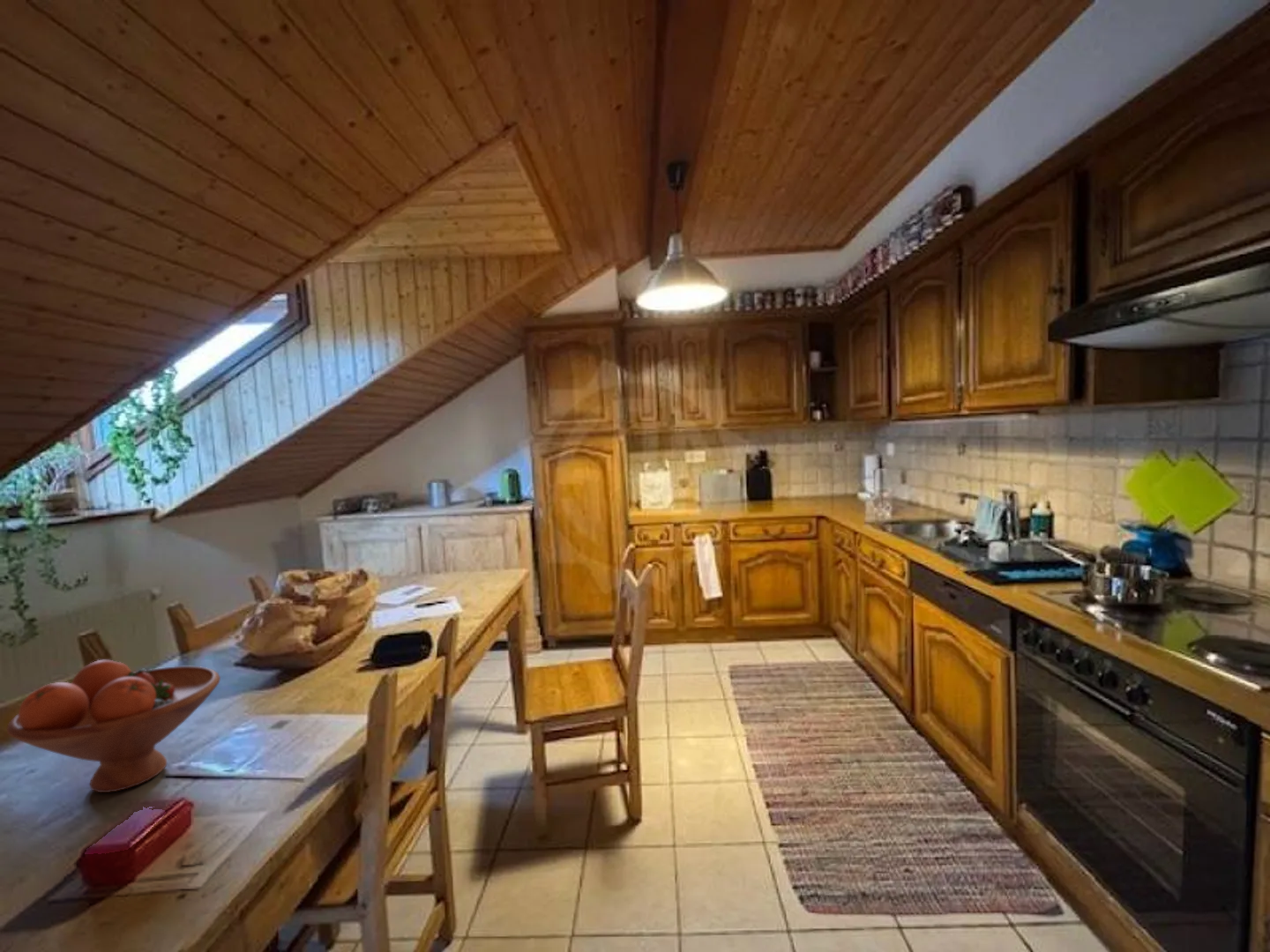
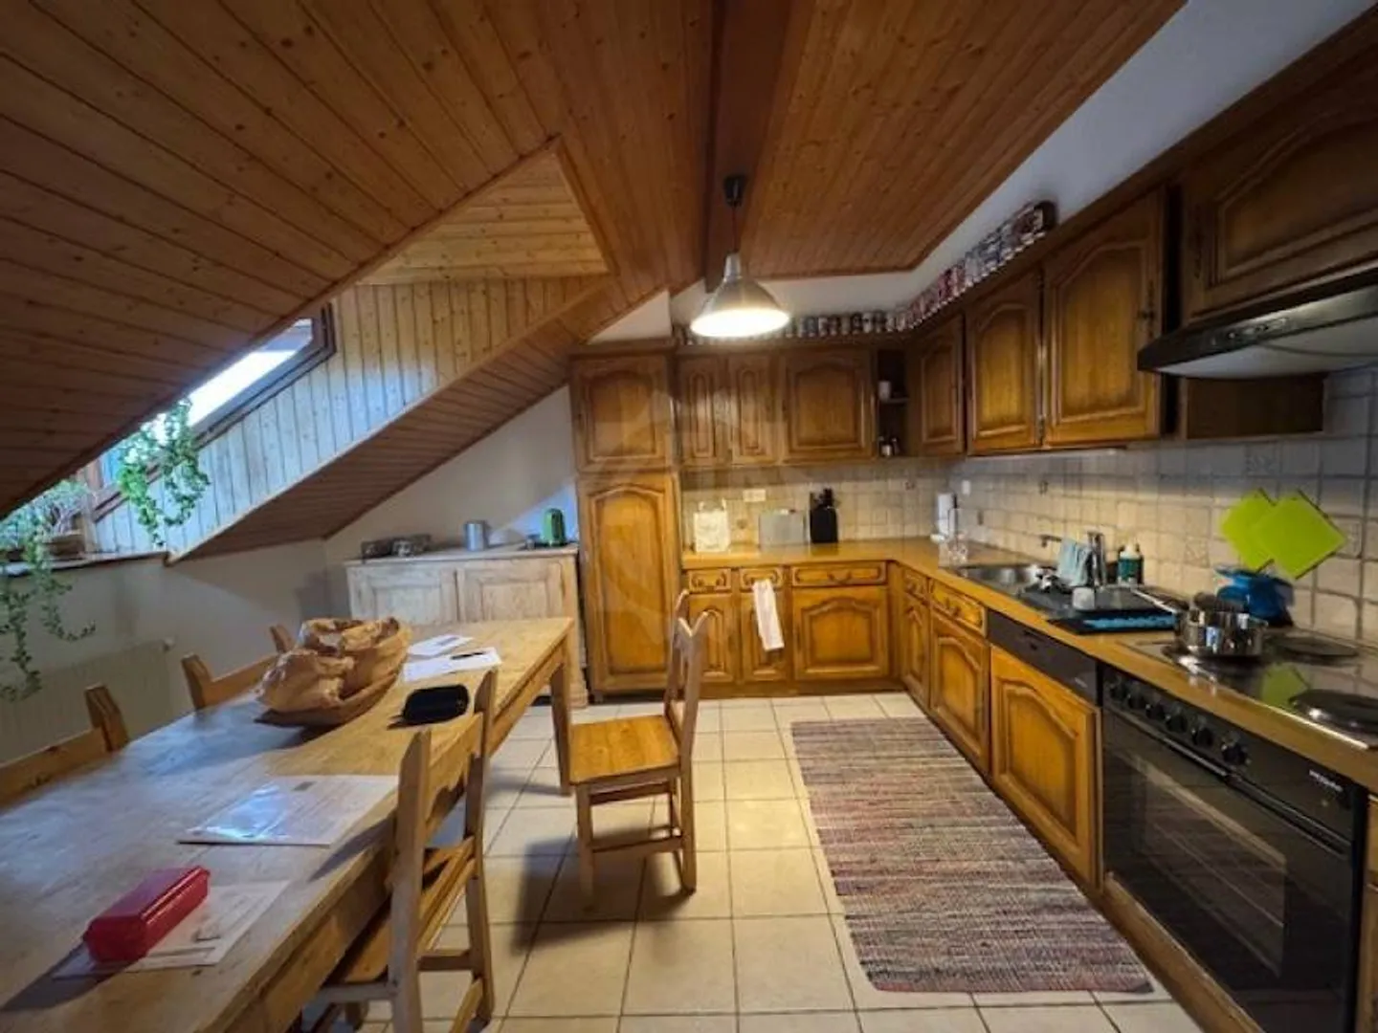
- fruit bowl (124, 720)
